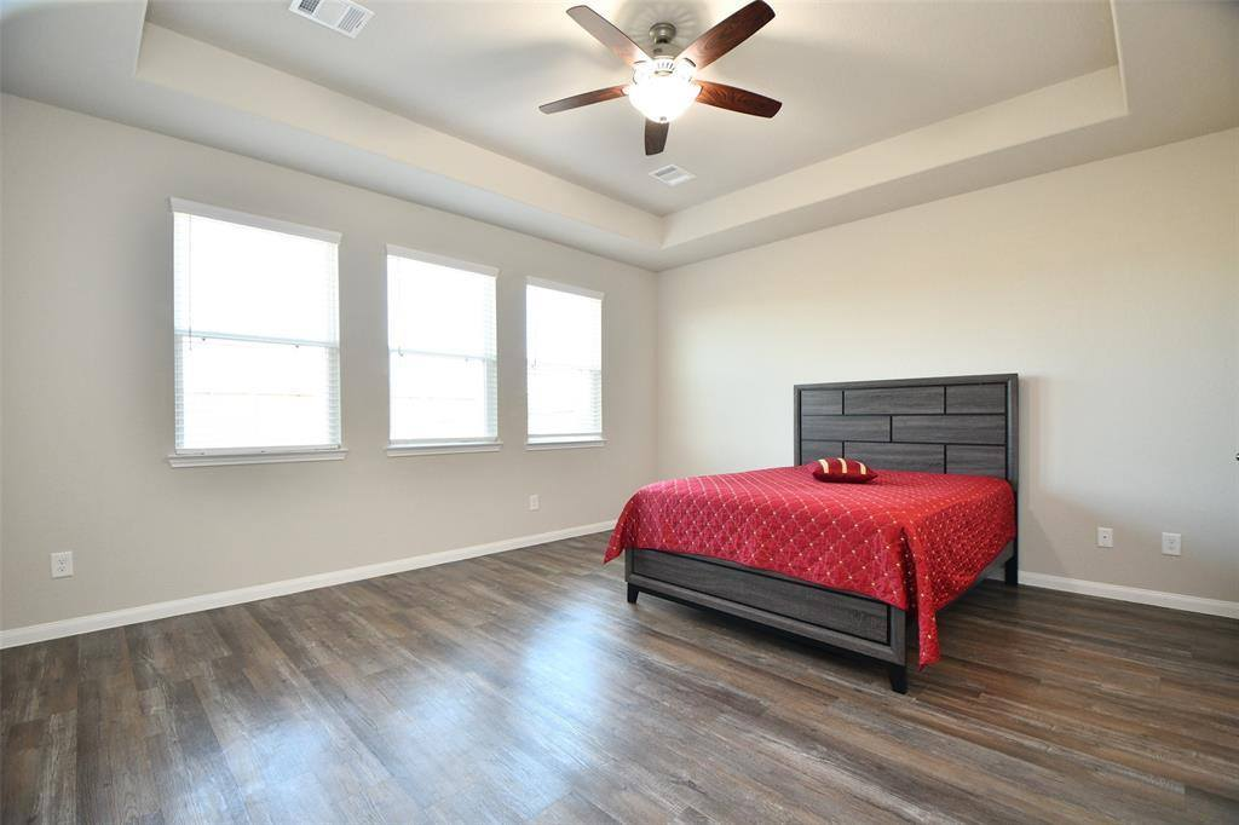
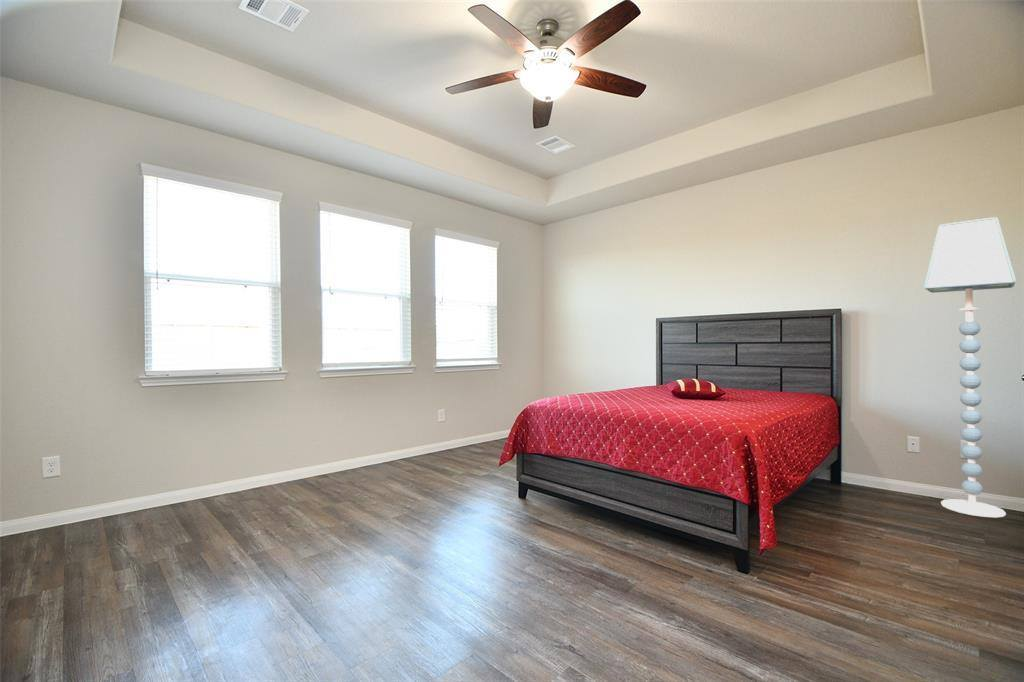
+ floor lamp (970, 366)
